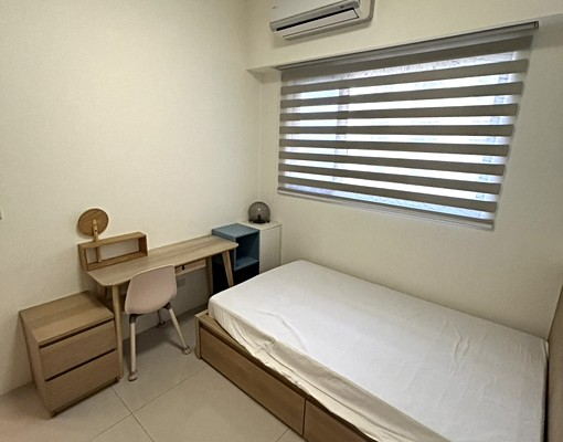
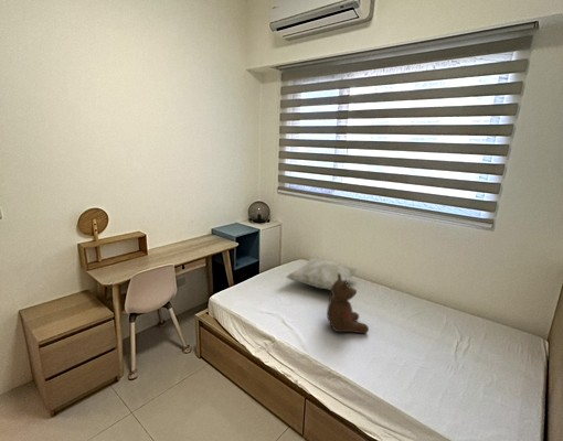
+ decorative pillow (323, 273)
+ teddy bear (348, 302)
